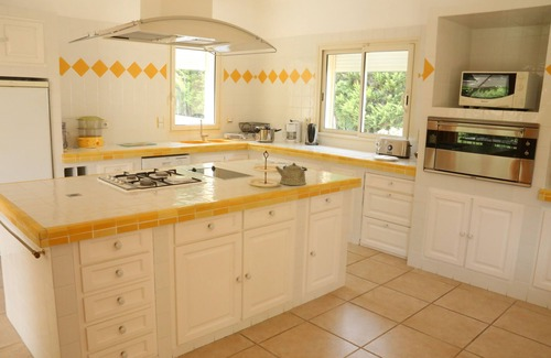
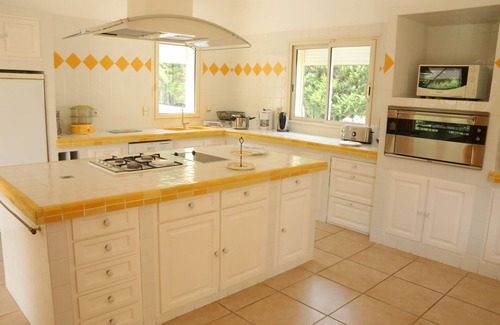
- kettle (290, 172)
